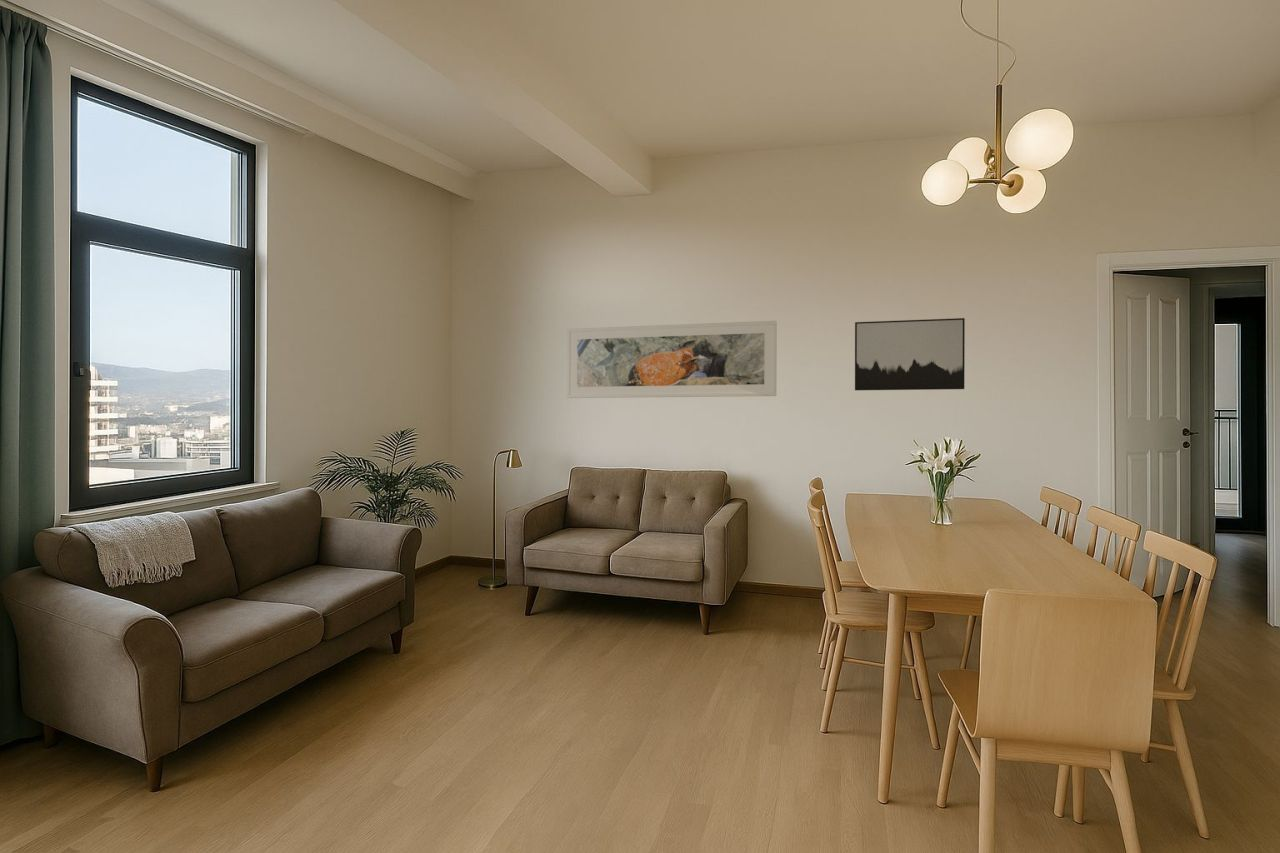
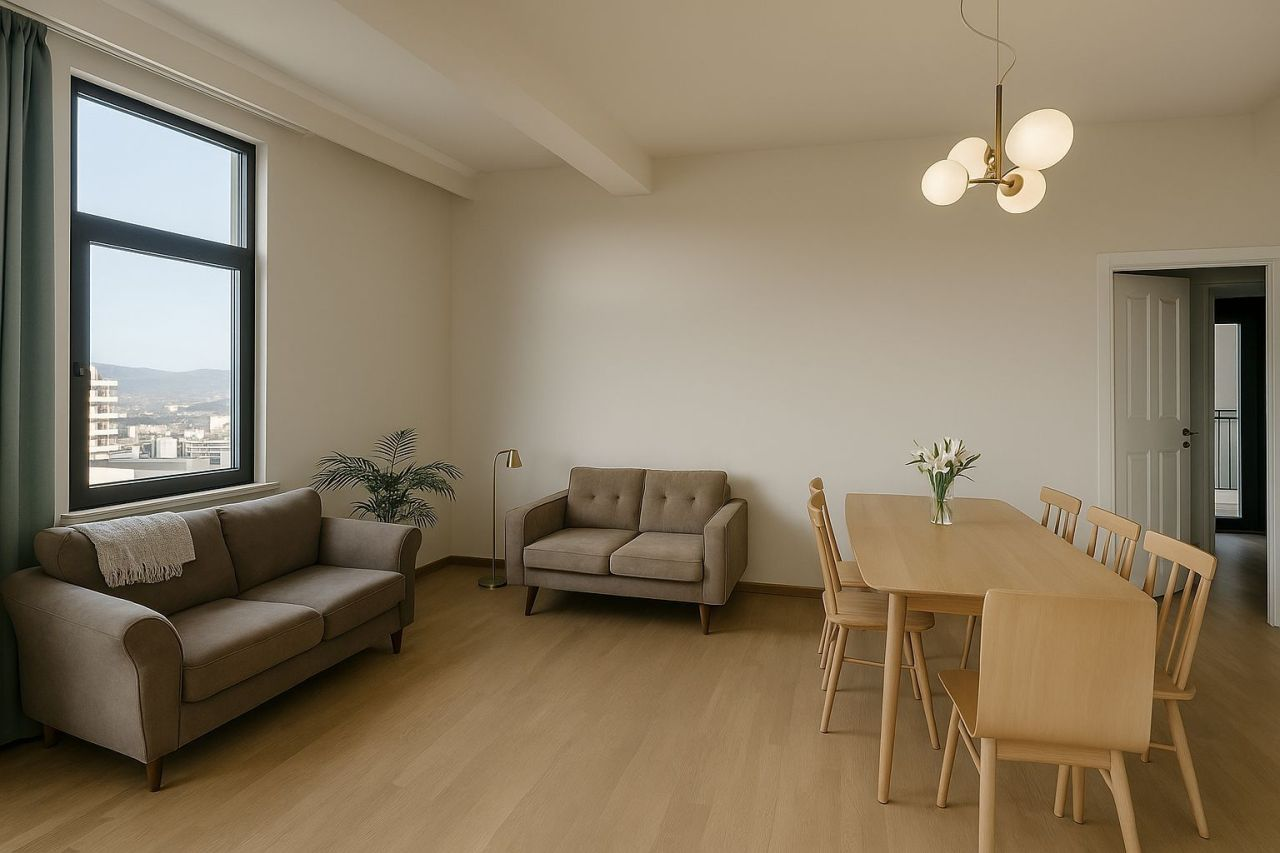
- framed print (667, 361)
- wall art (908, 355)
